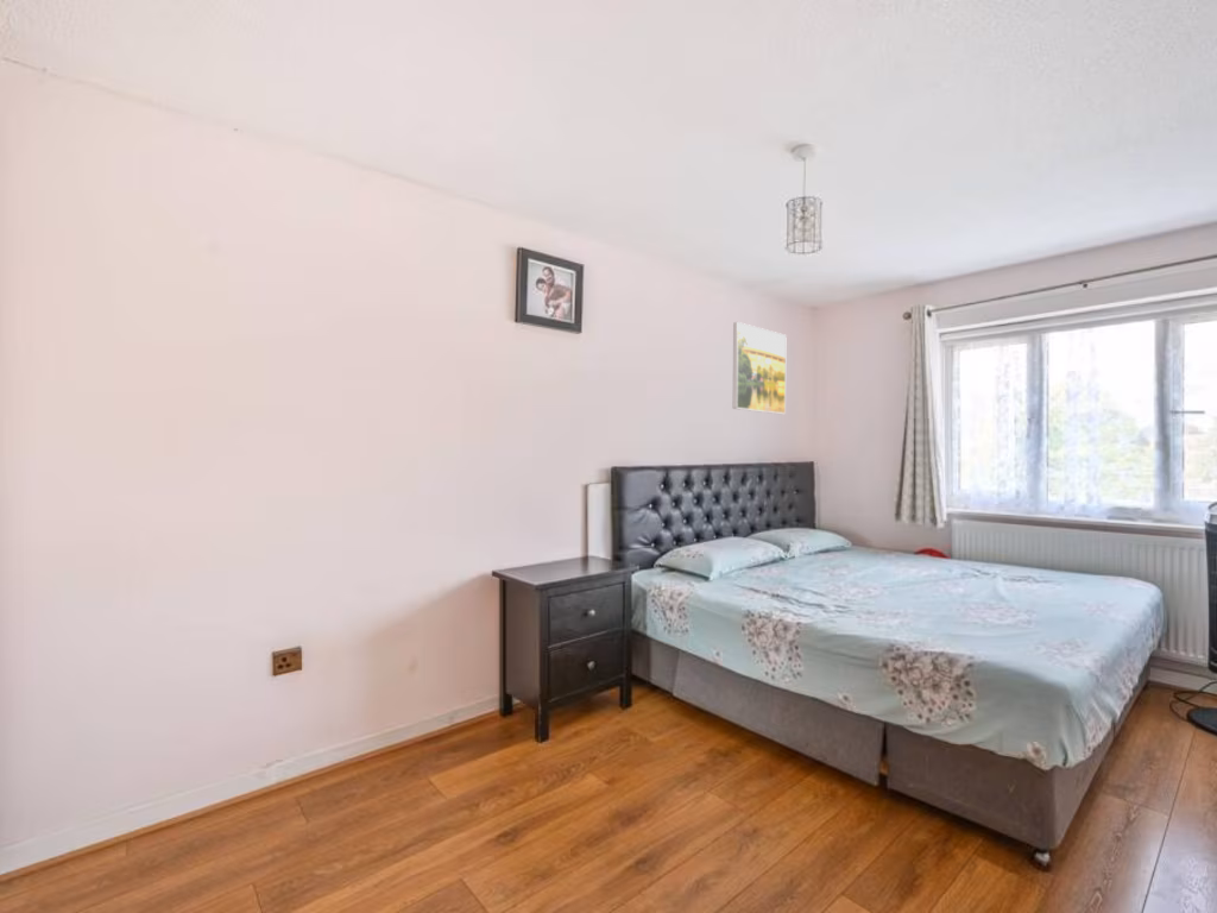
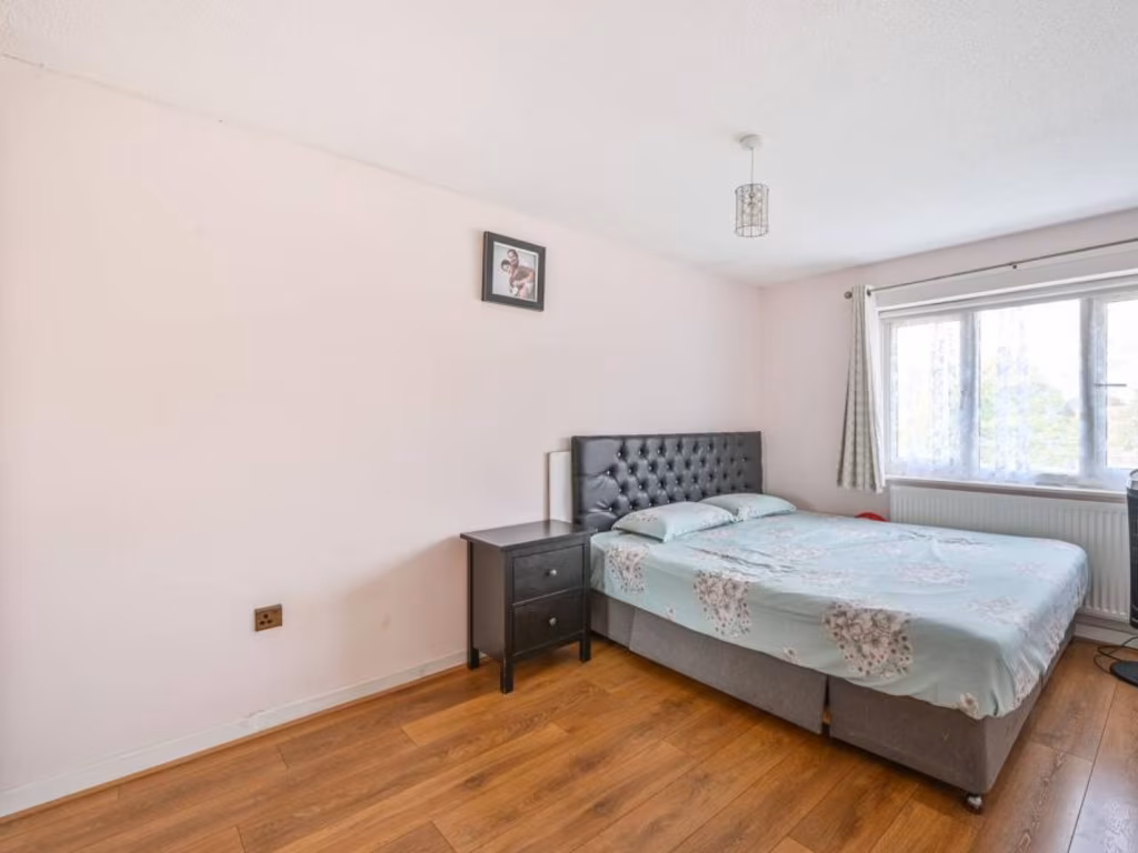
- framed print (759, 370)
